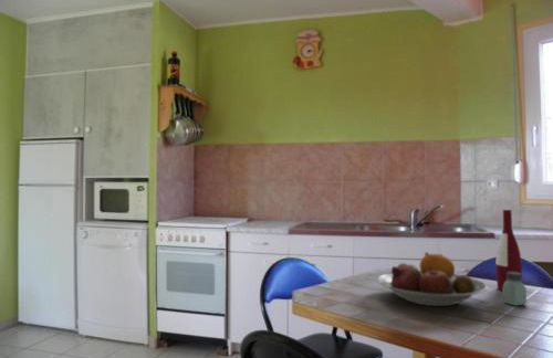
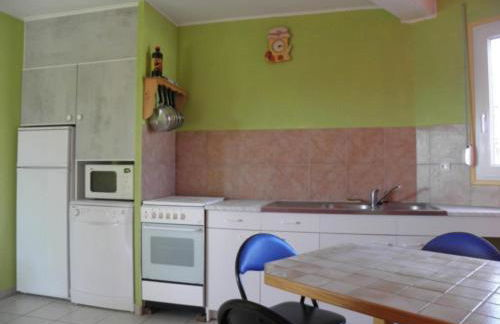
- saltshaker (514, 287)
- fruit bowl (429, 276)
- alcohol (508, 250)
